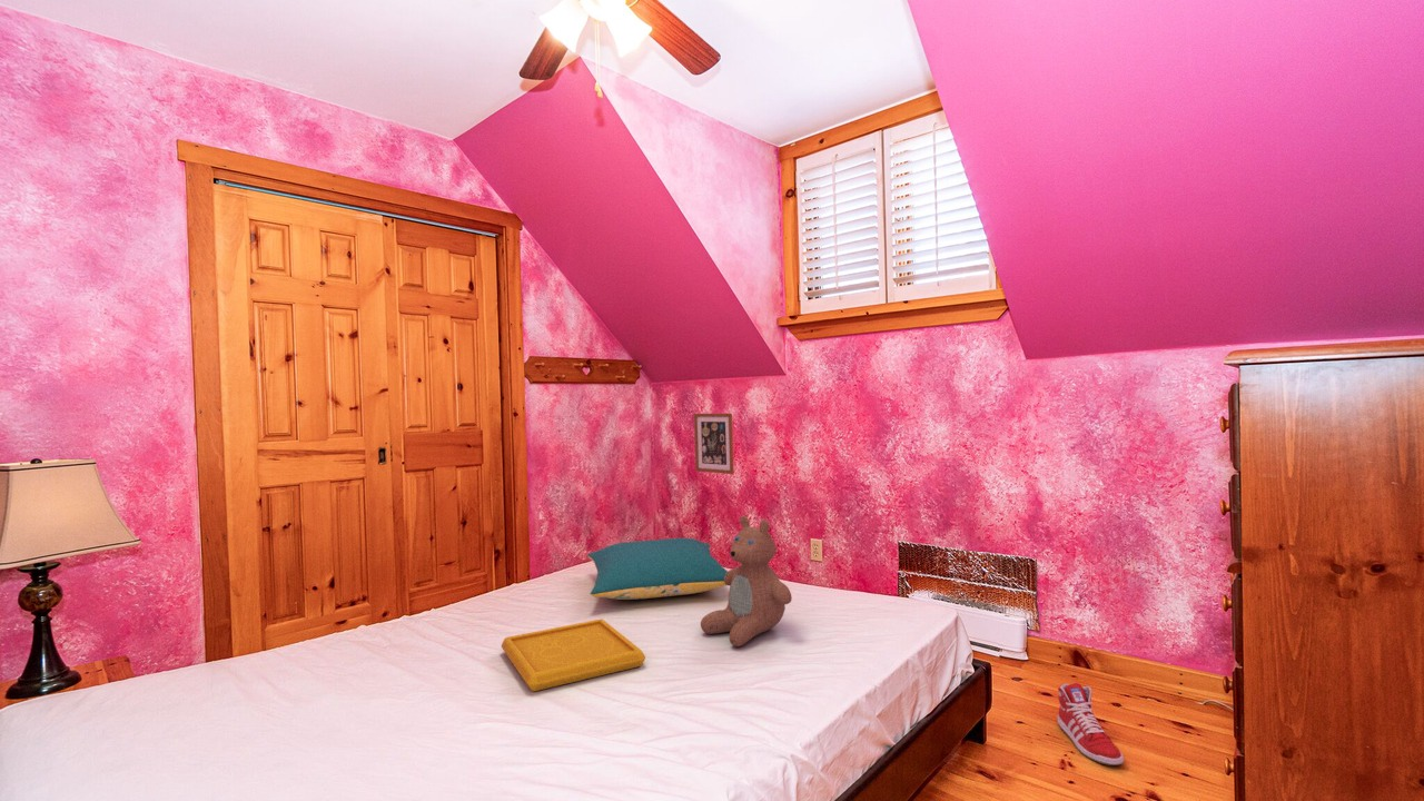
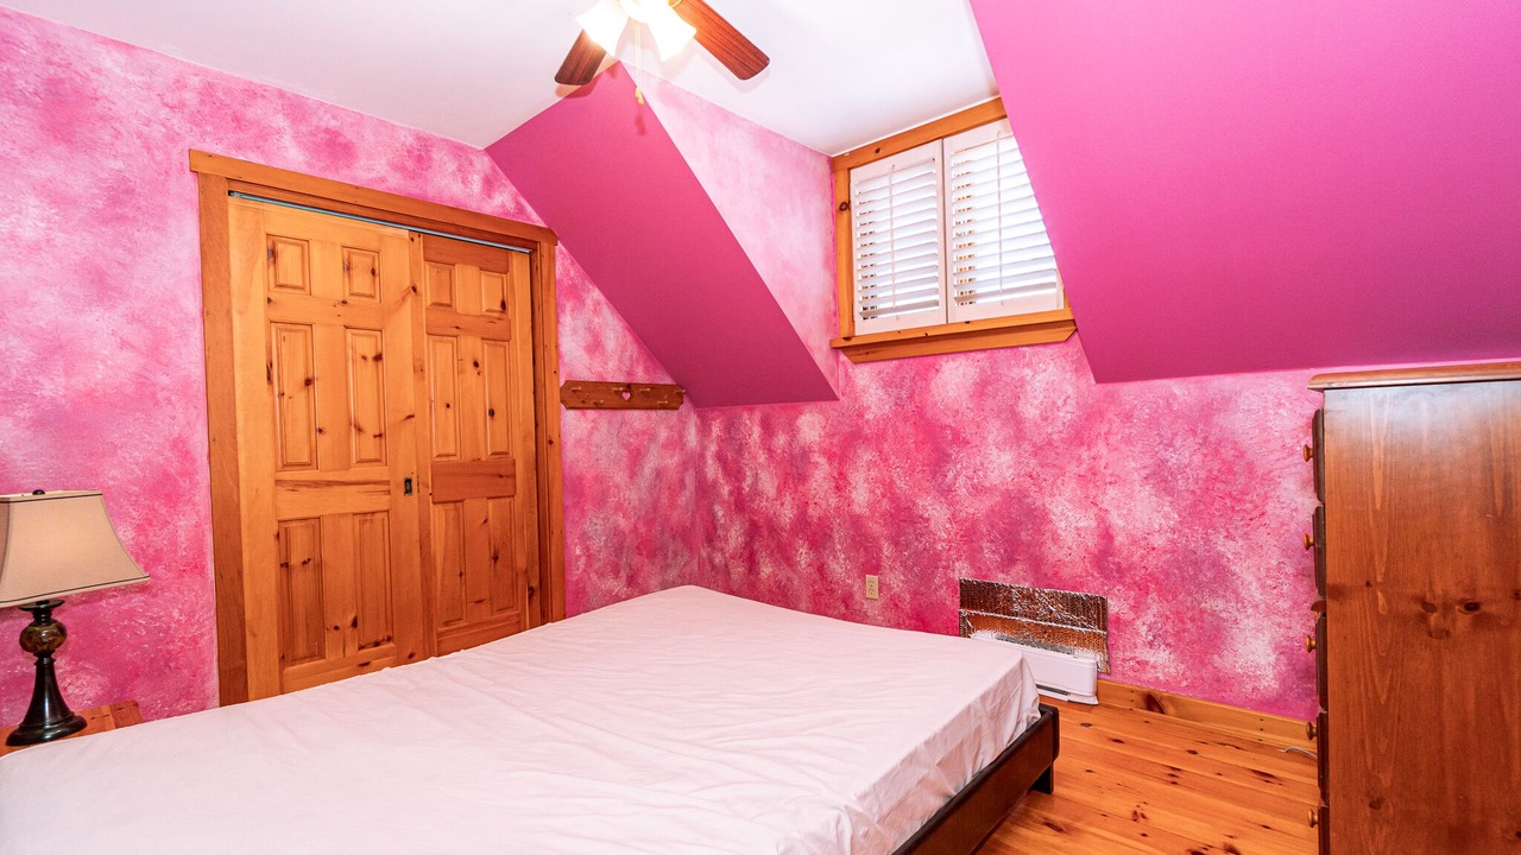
- serving tray (571, 651)
- wall art (713, 443)
- teddy bear (743, 576)
- sneaker (1086, 719)
- pillow (656, 566)
